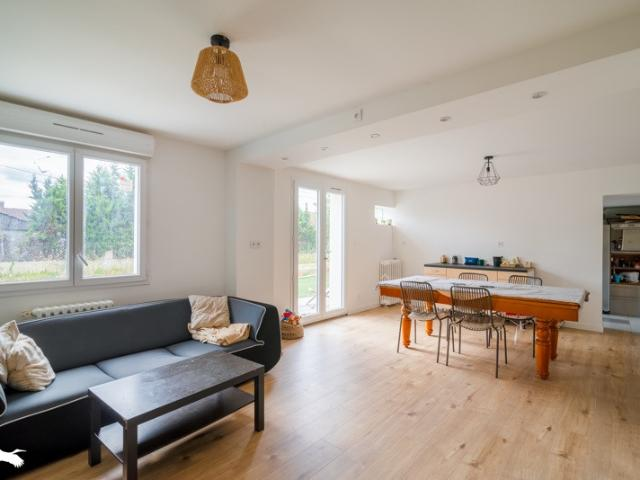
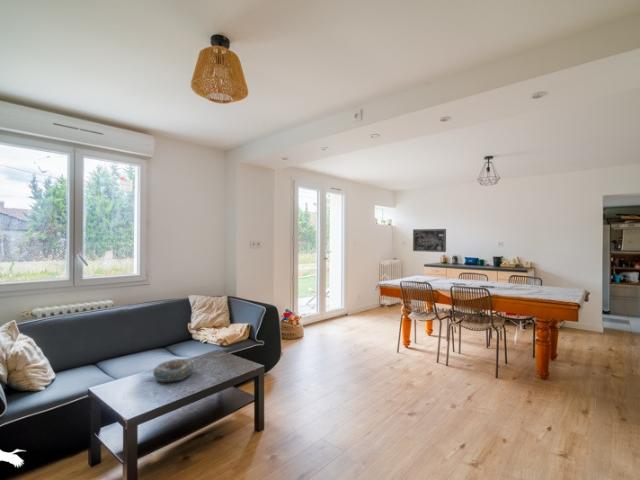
+ wall art (429, 240)
+ decorative bowl (174, 369)
